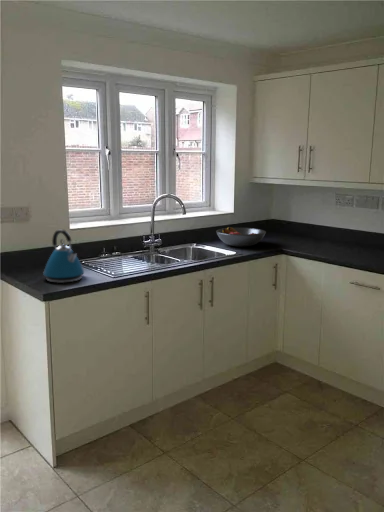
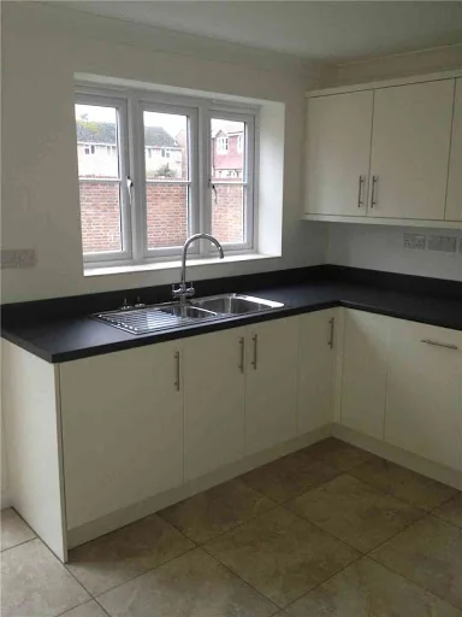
- kettle (62, 253)
- fruit bowl (240, 236)
